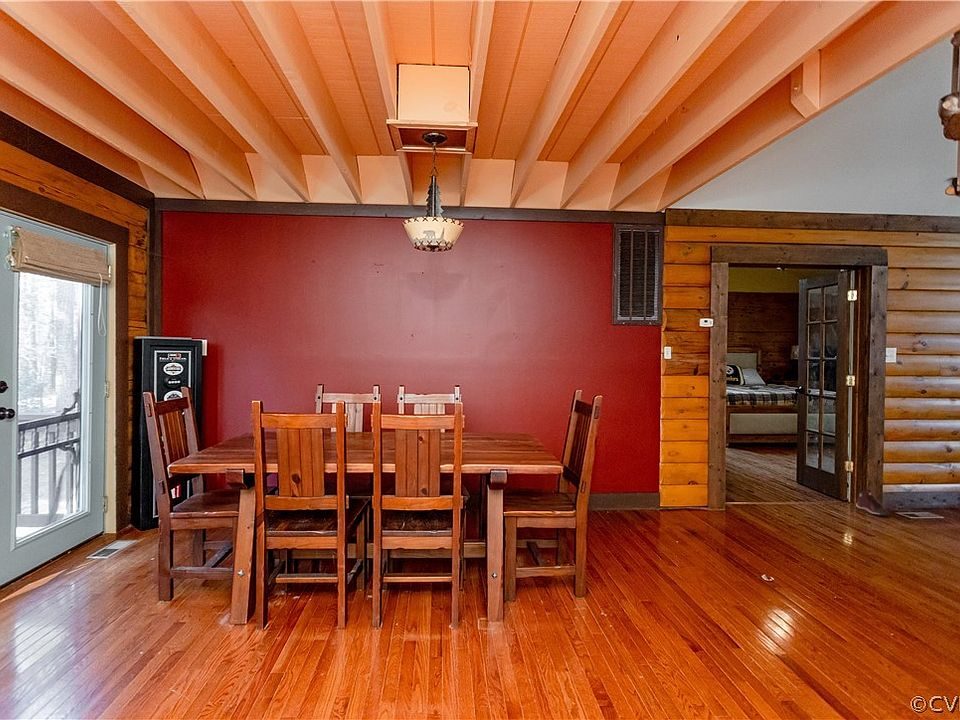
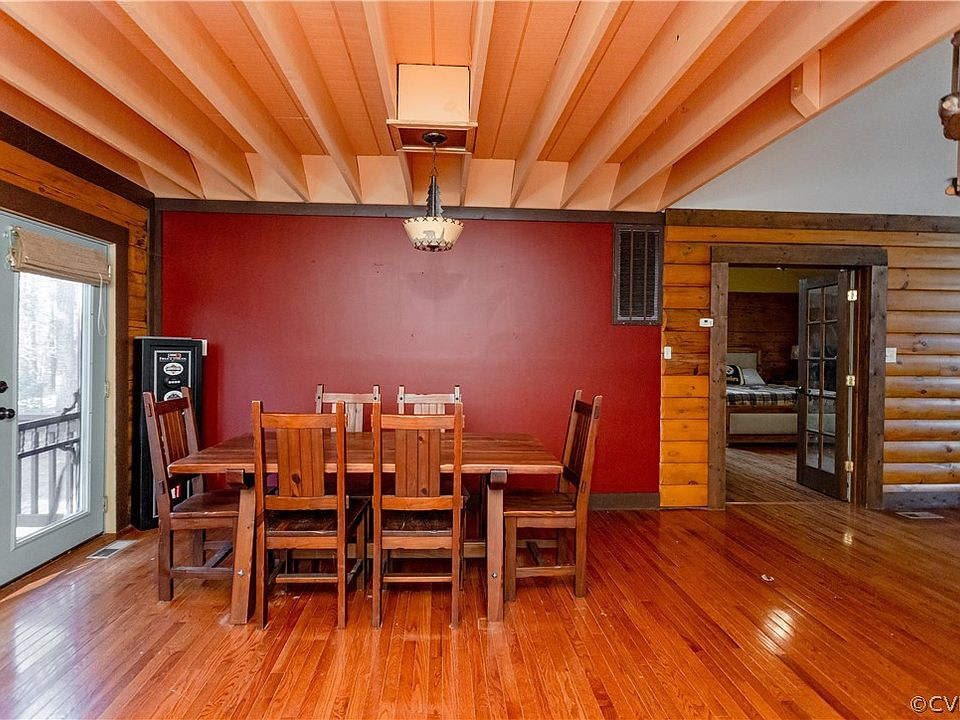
- sneaker (871, 501)
